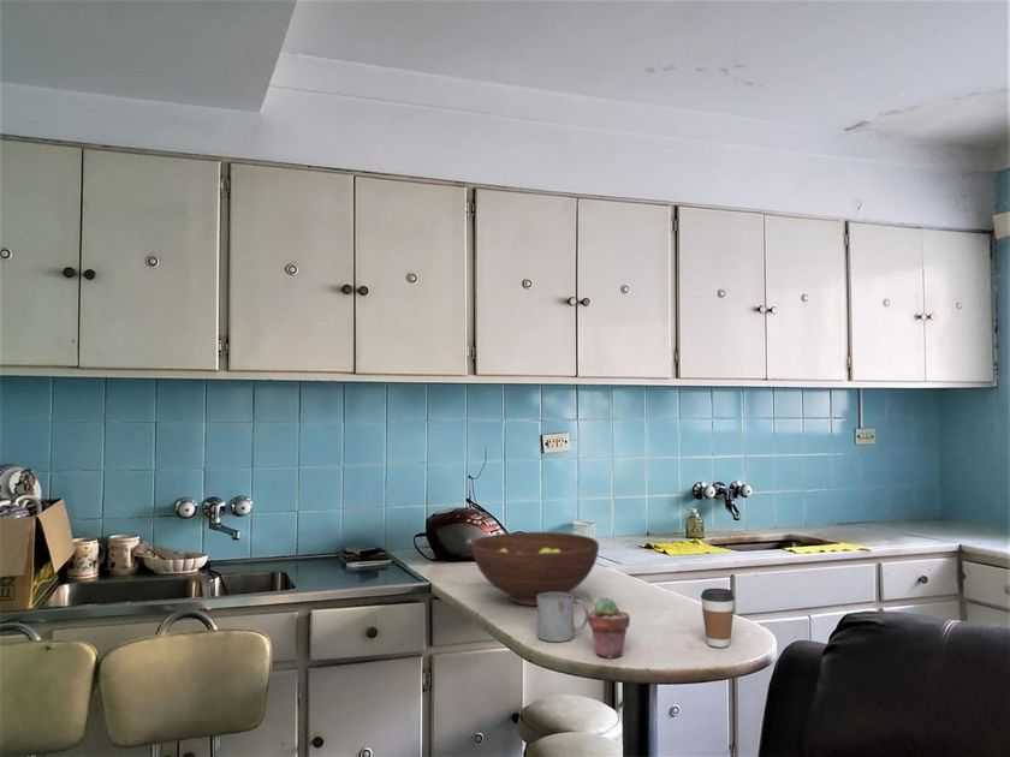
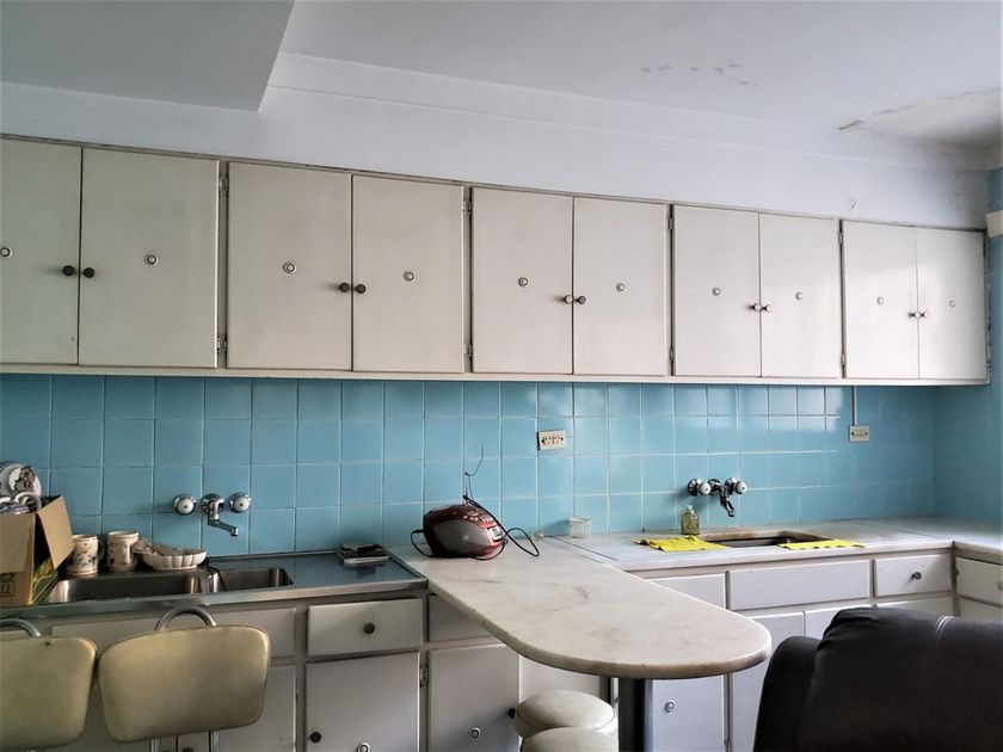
- fruit bowl (535, 571)
- mug (563, 615)
- coffee cup (718, 616)
- potted succulent (608, 625)
